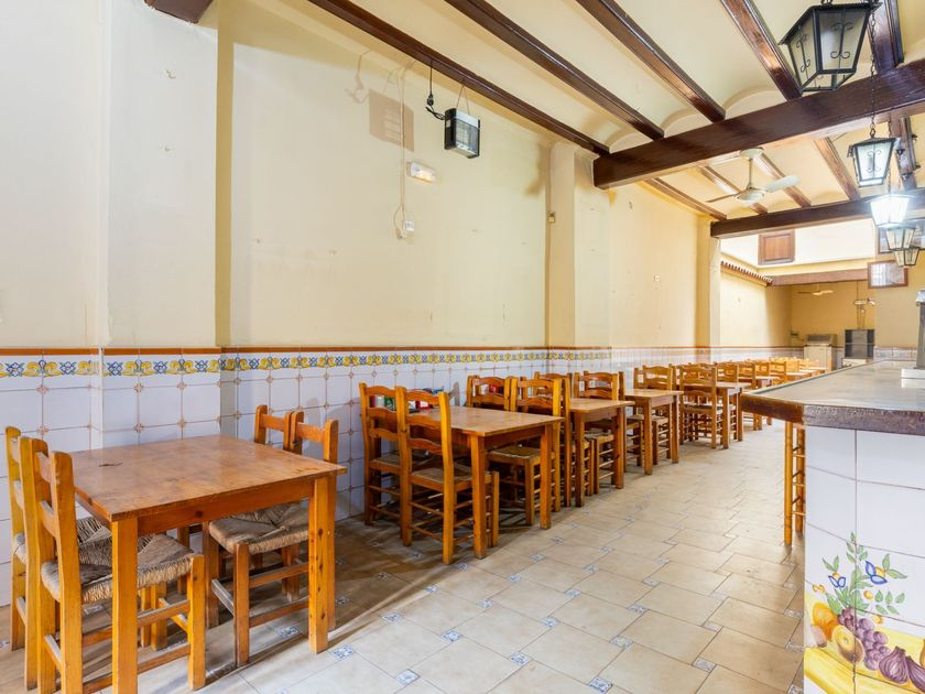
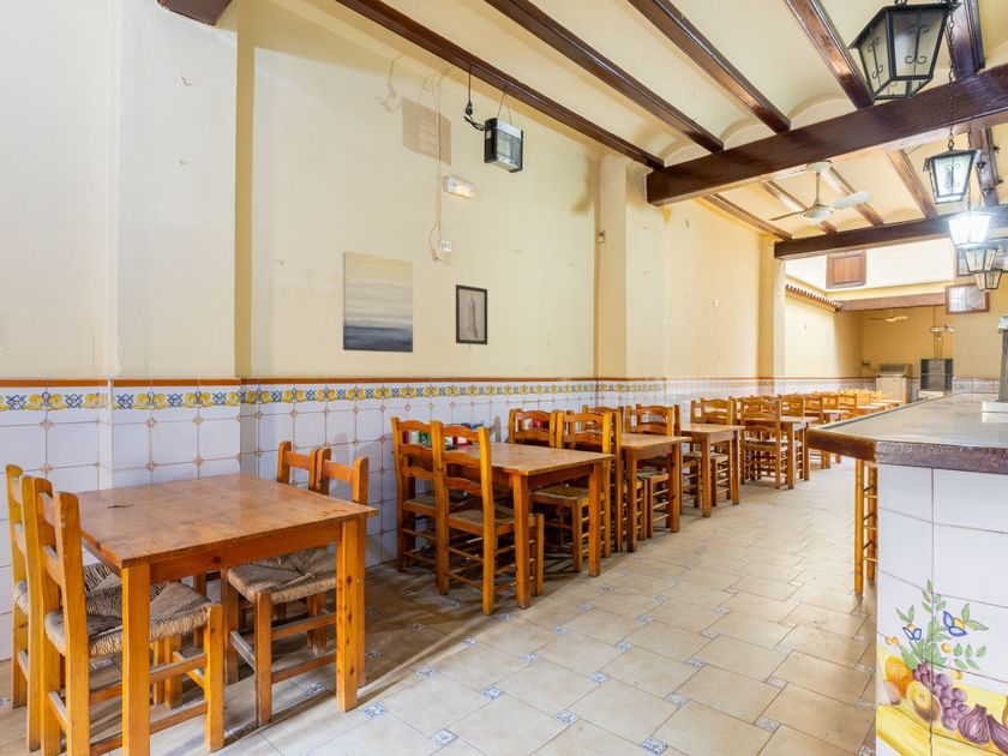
+ wall art (472, 314)
+ wall art (379, 304)
